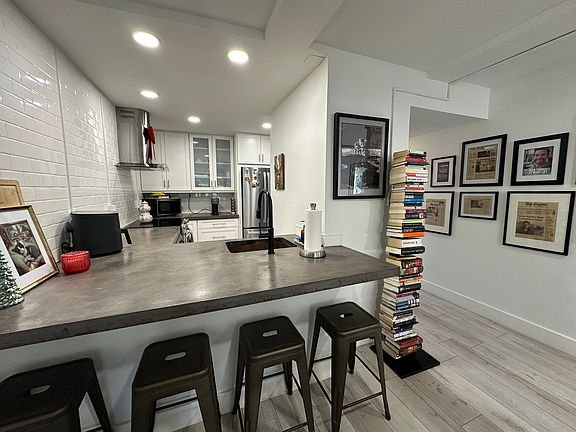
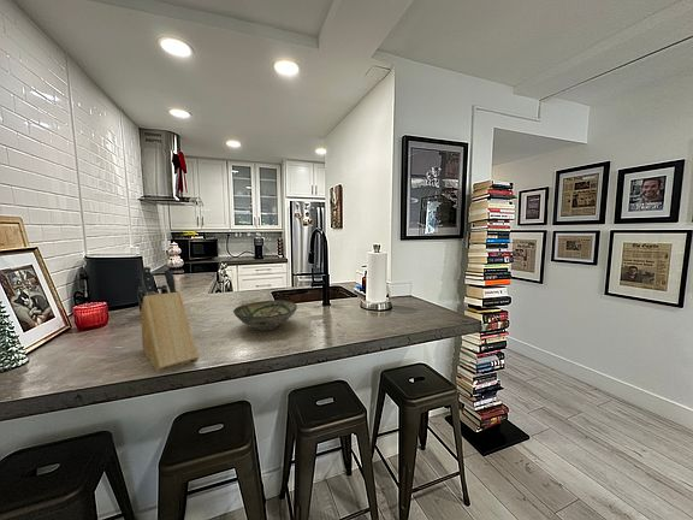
+ knife block (164, 312)
+ bowl (266, 317)
